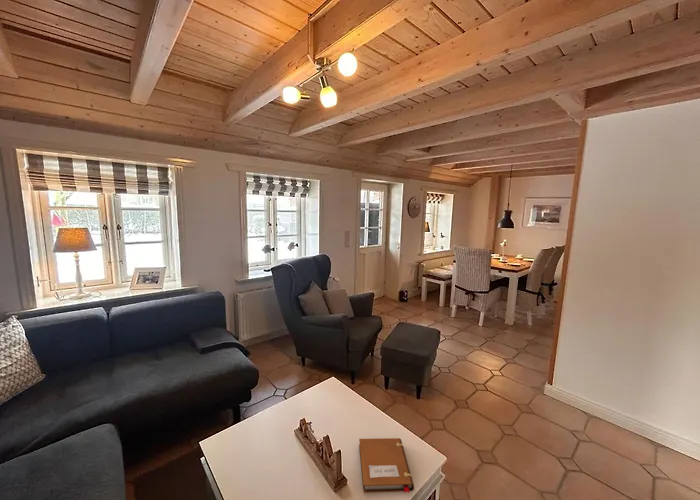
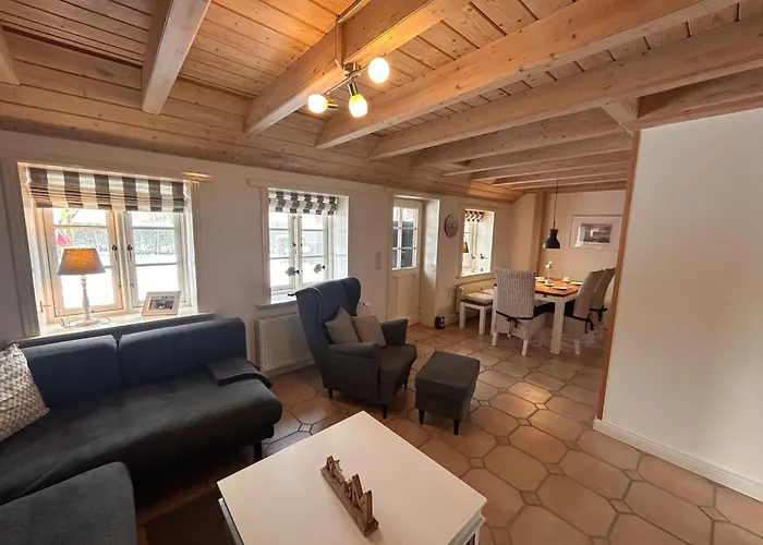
- notebook (384, 464)
